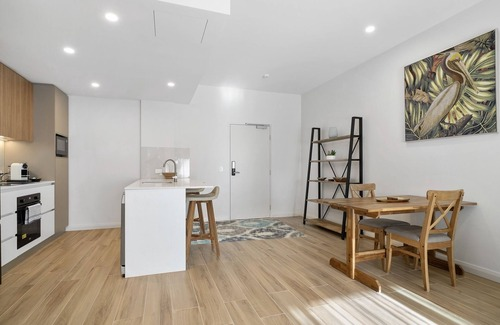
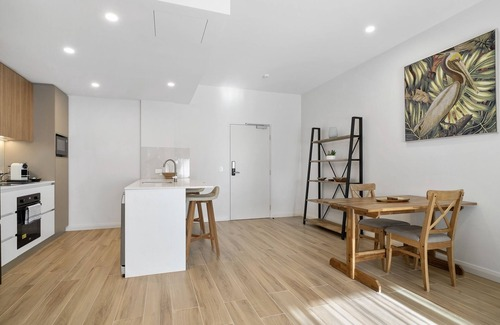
- rug (229, 230)
